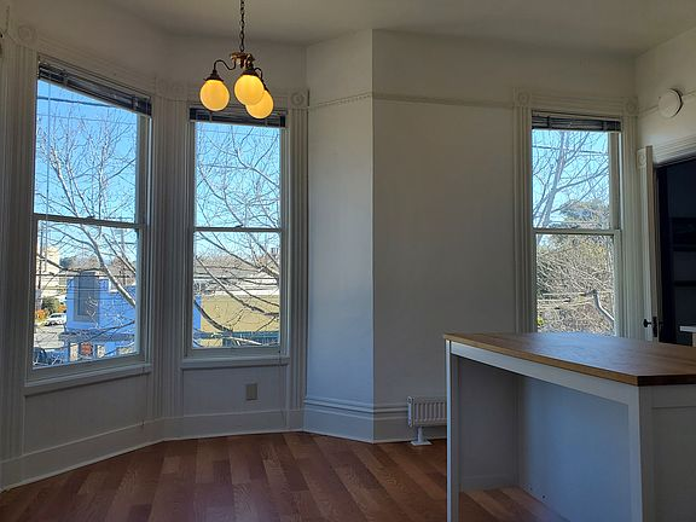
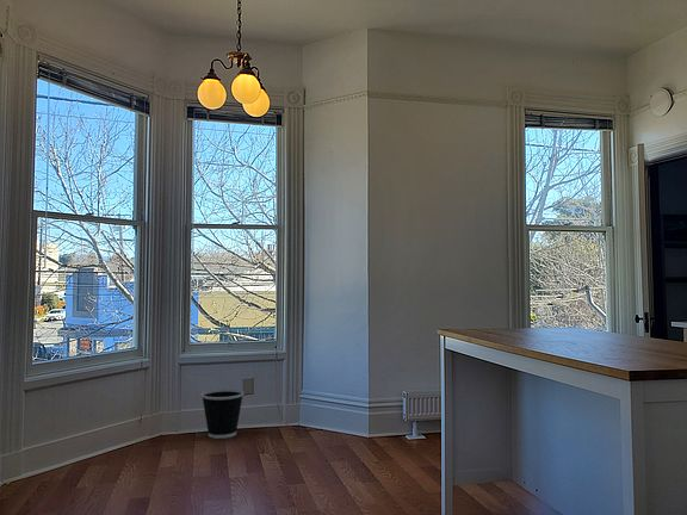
+ wastebasket (222, 414)
